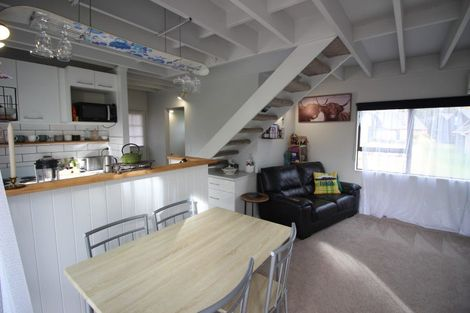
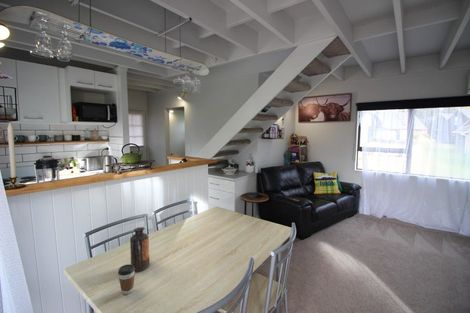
+ bottle (139, 247)
+ coffee cup (127, 279)
